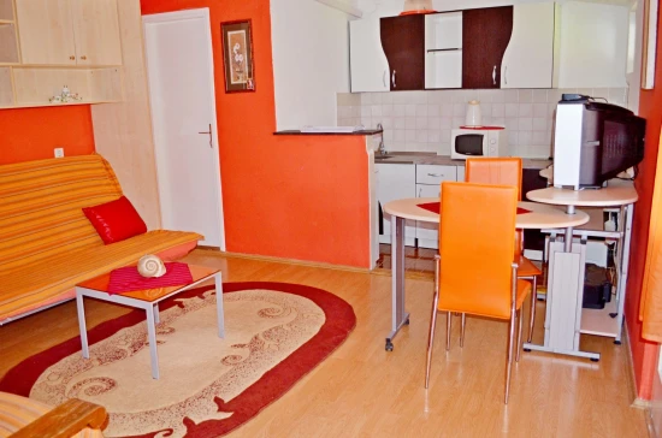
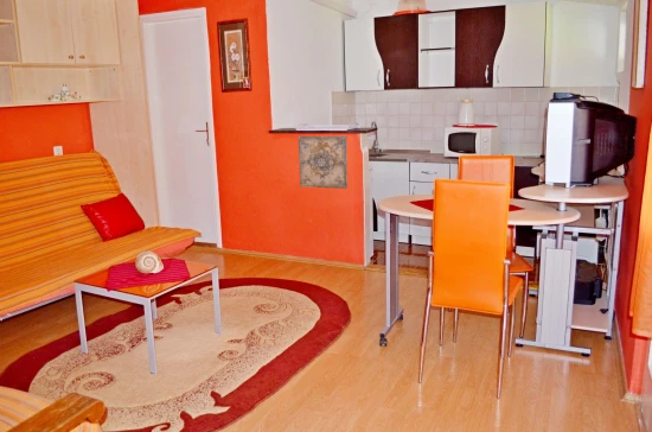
+ wall art (322, 161)
